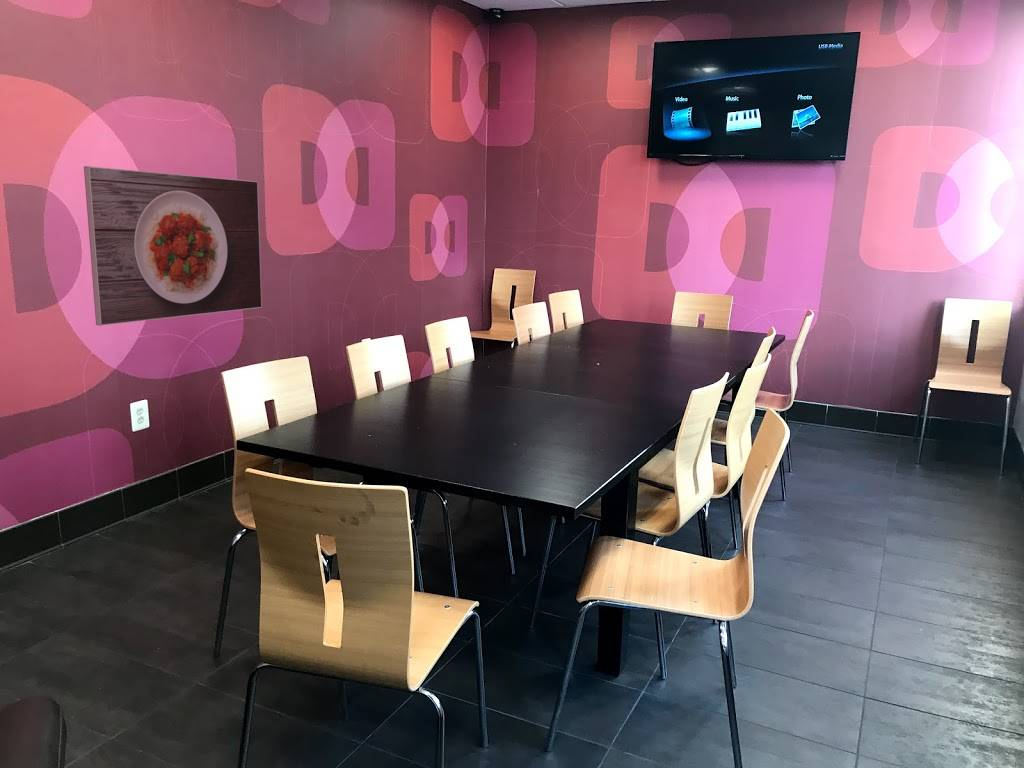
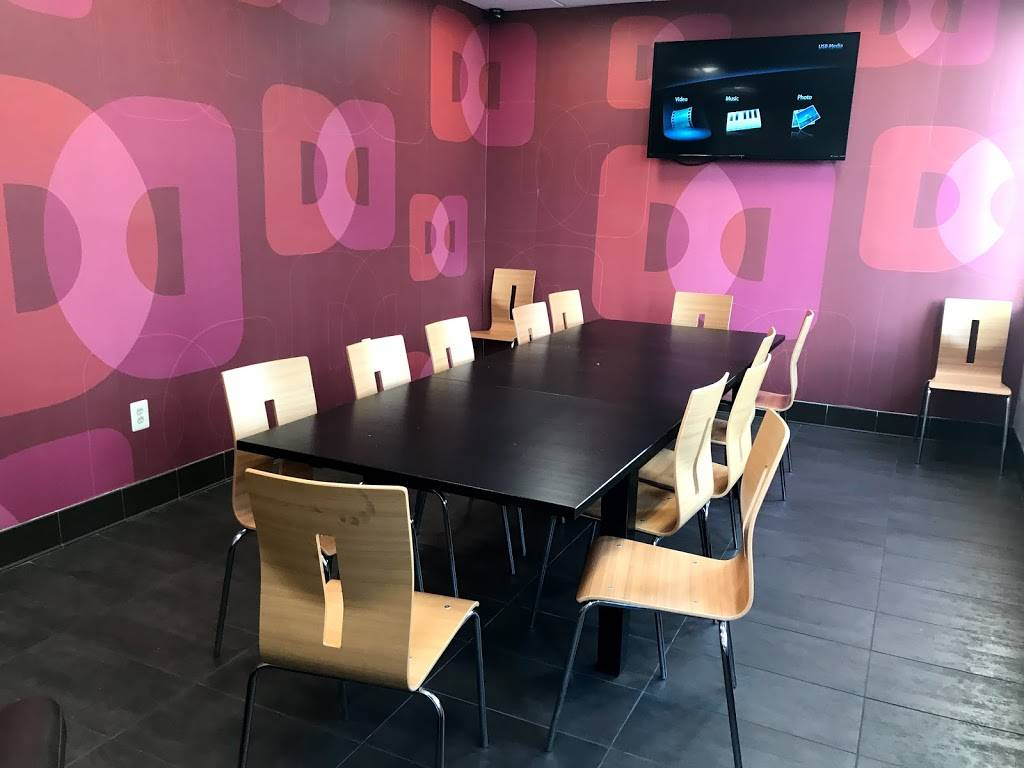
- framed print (184, 246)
